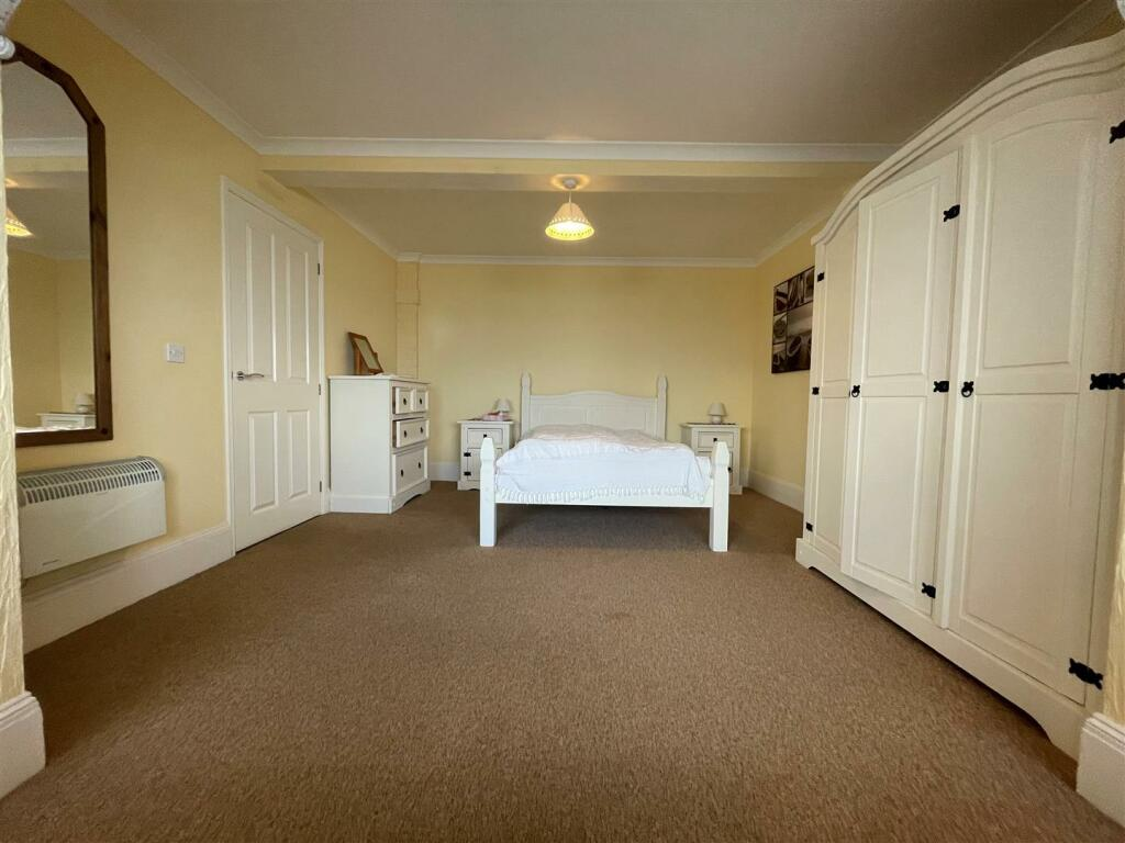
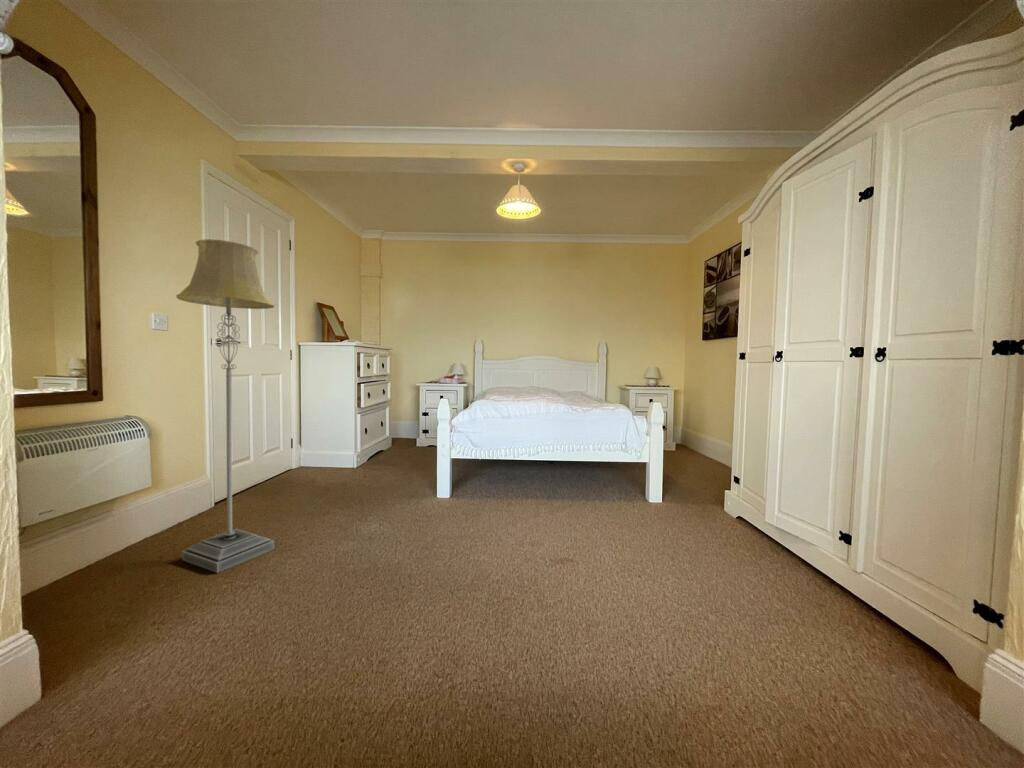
+ floor lamp (228, 403)
